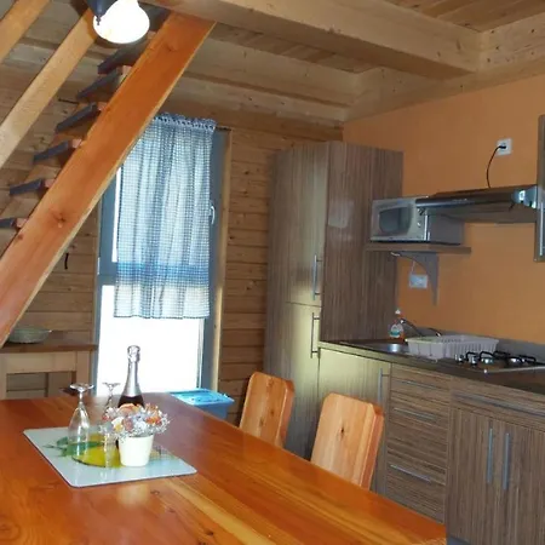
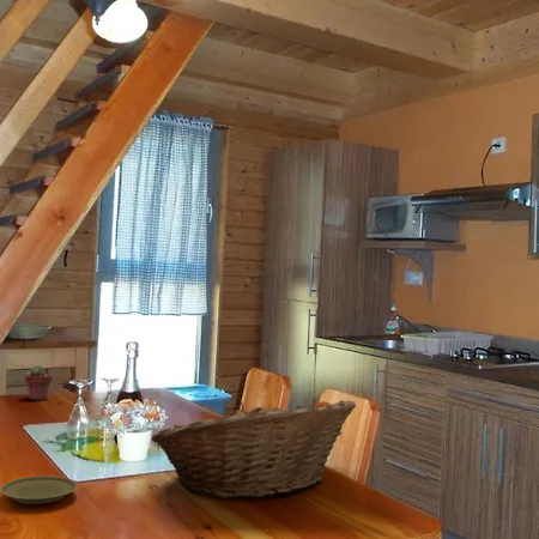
+ plate (38, 491)
+ potted succulent (38, 381)
+ fruit basket (258, 437)
